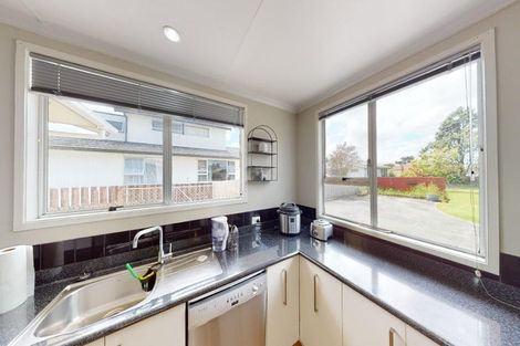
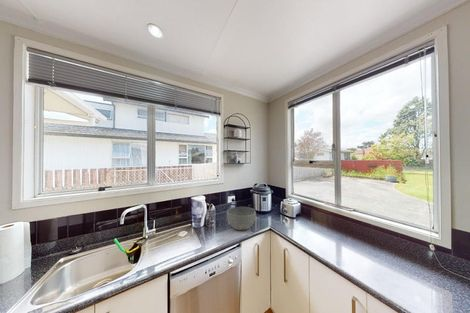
+ bowl (241, 217)
